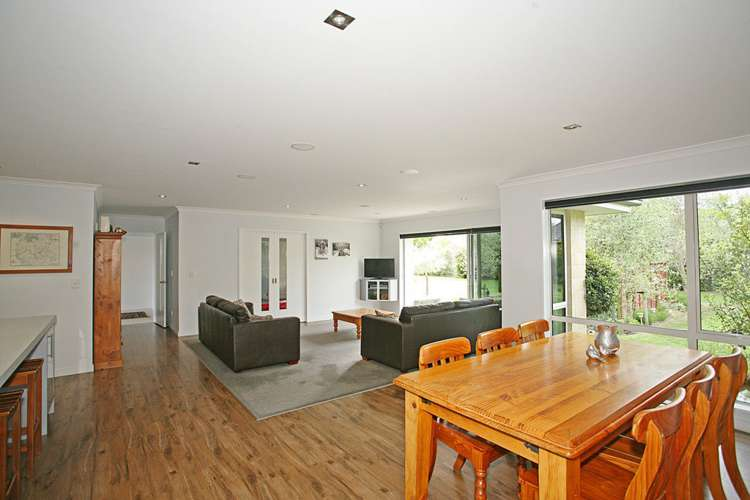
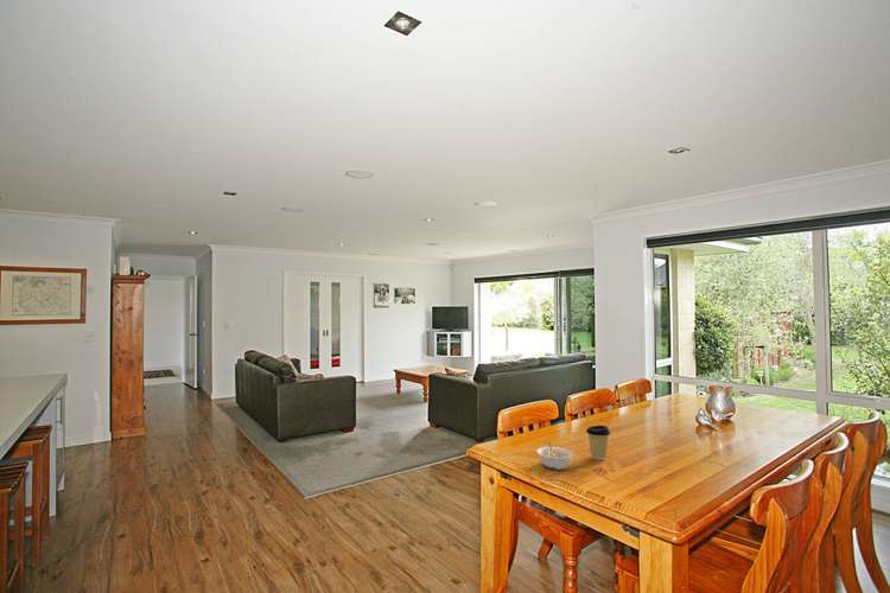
+ legume (553, 457)
+ coffee cup (598, 442)
